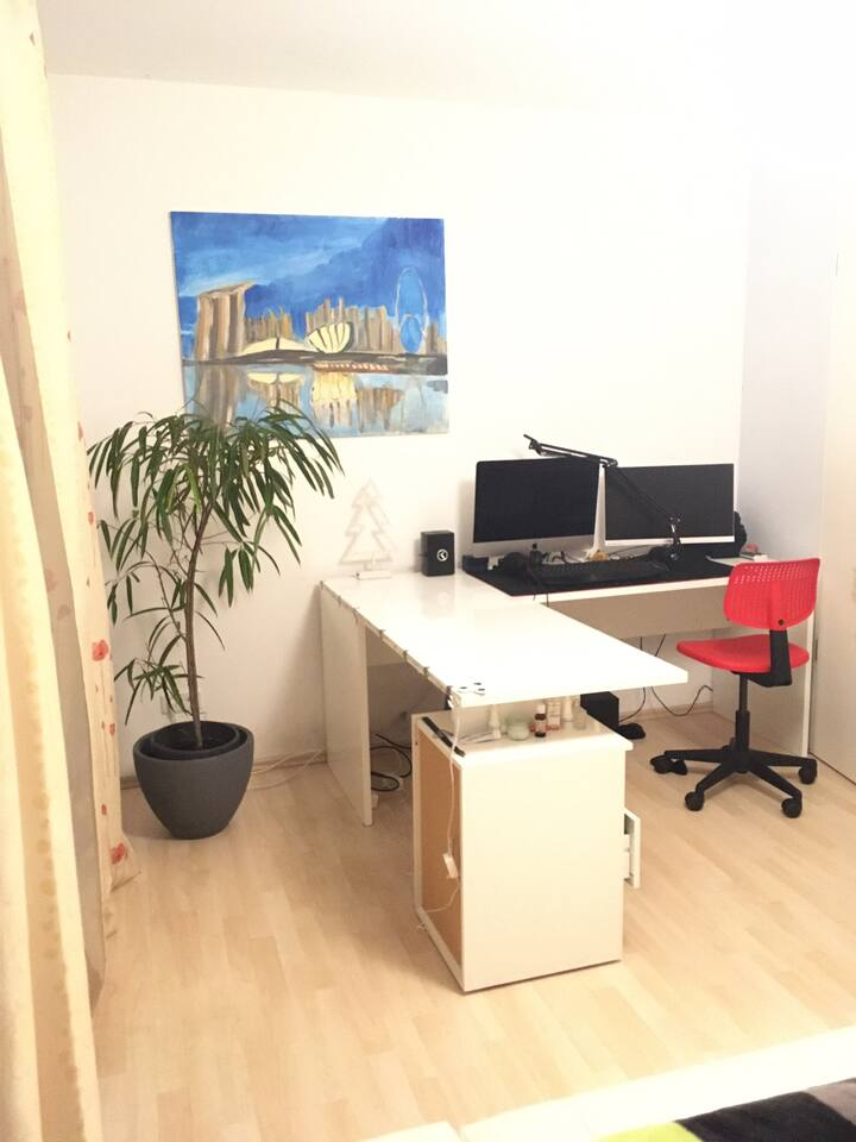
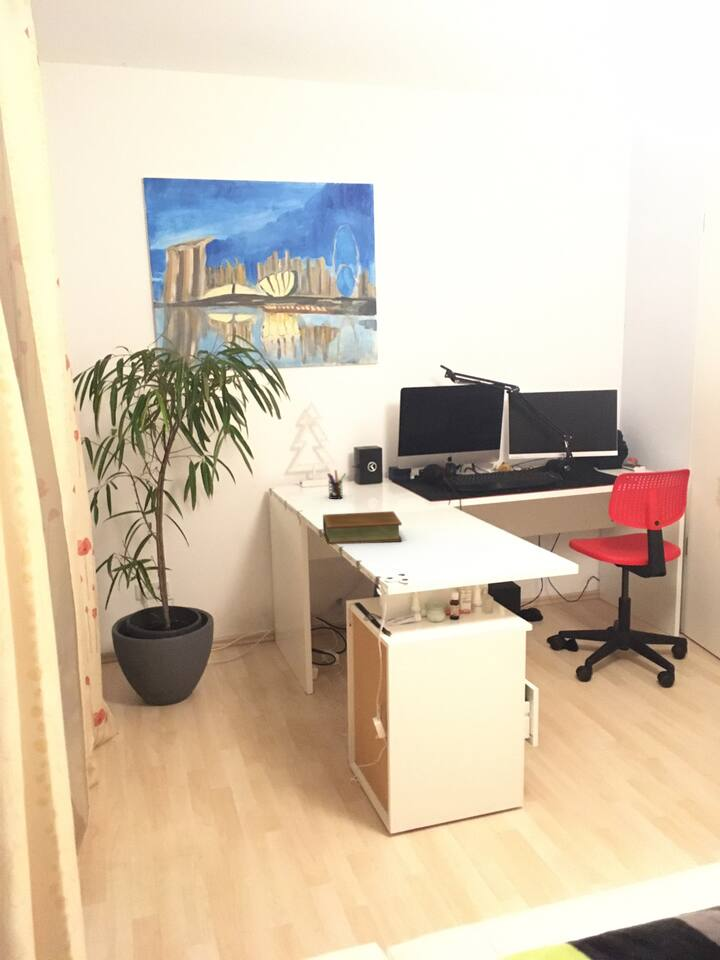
+ book (361, 527)
+ pen holder (337, 483)
